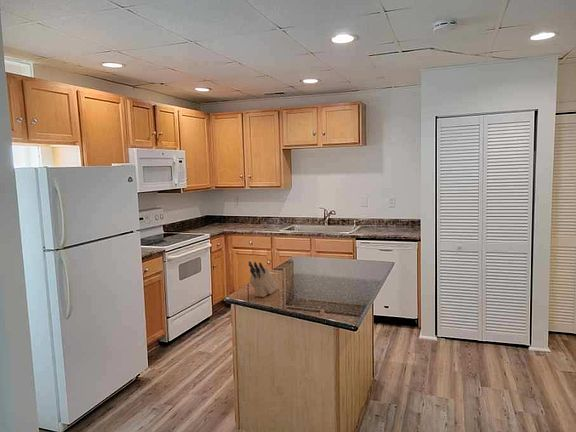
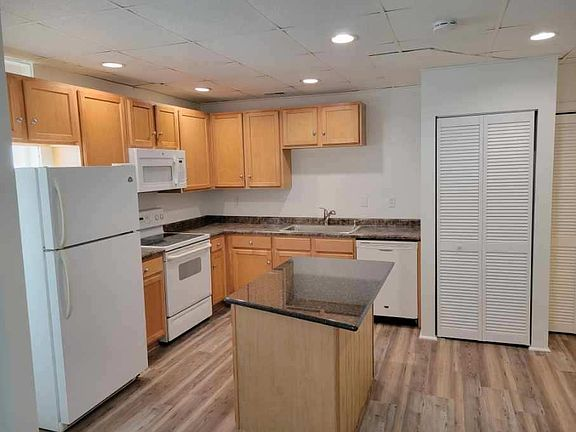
- knife block (262, 276)
